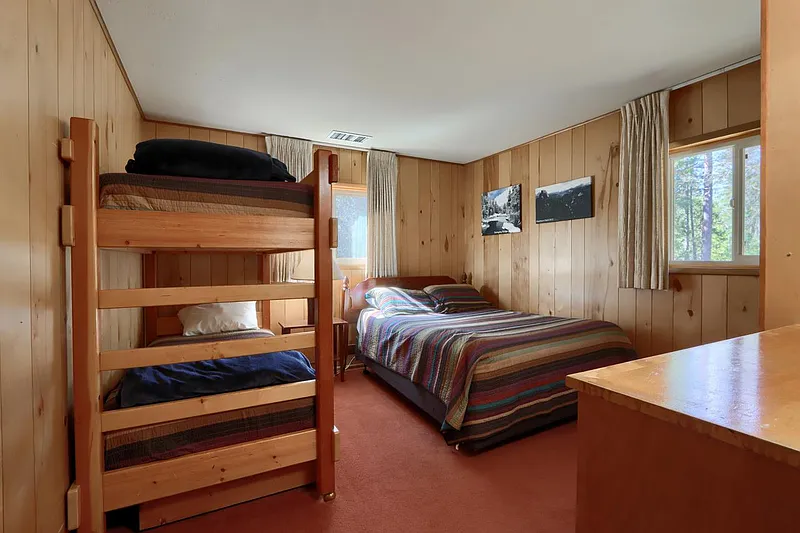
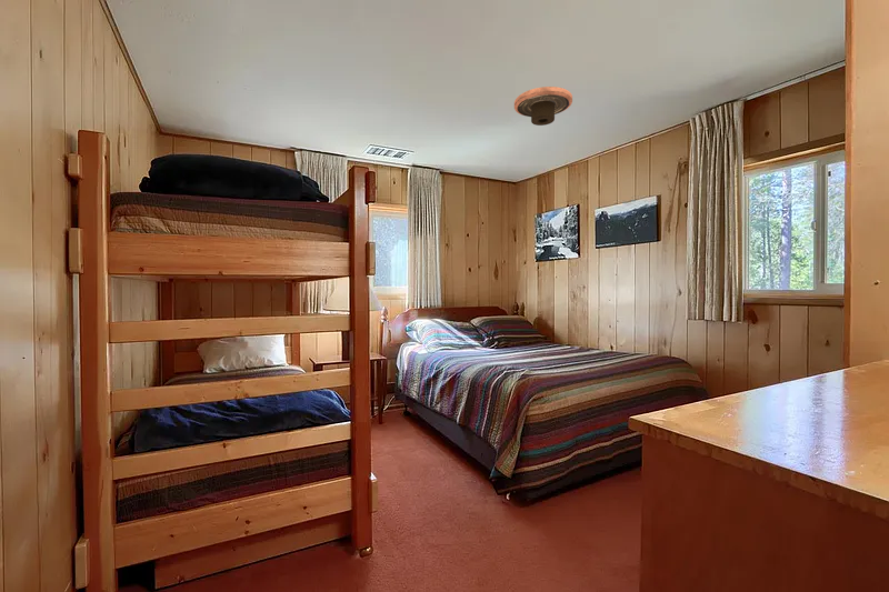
+ ceiling fixture (542, 110)
